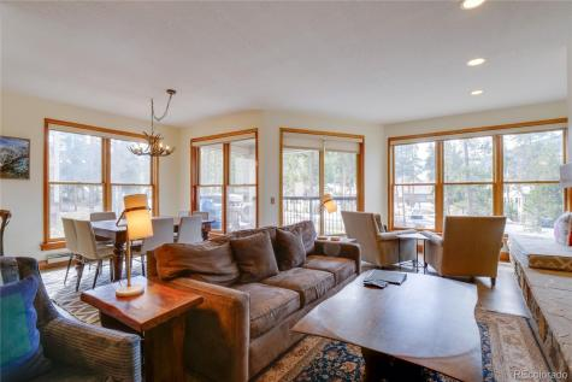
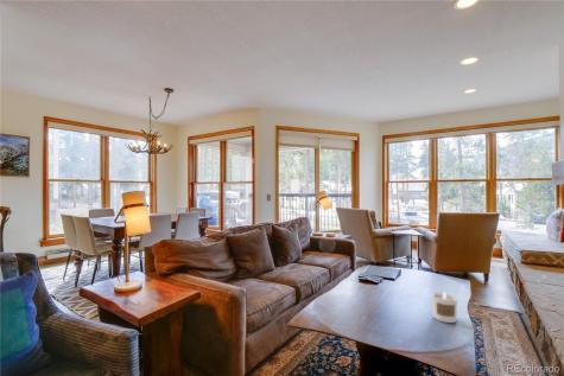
+ candle (444, 305)
